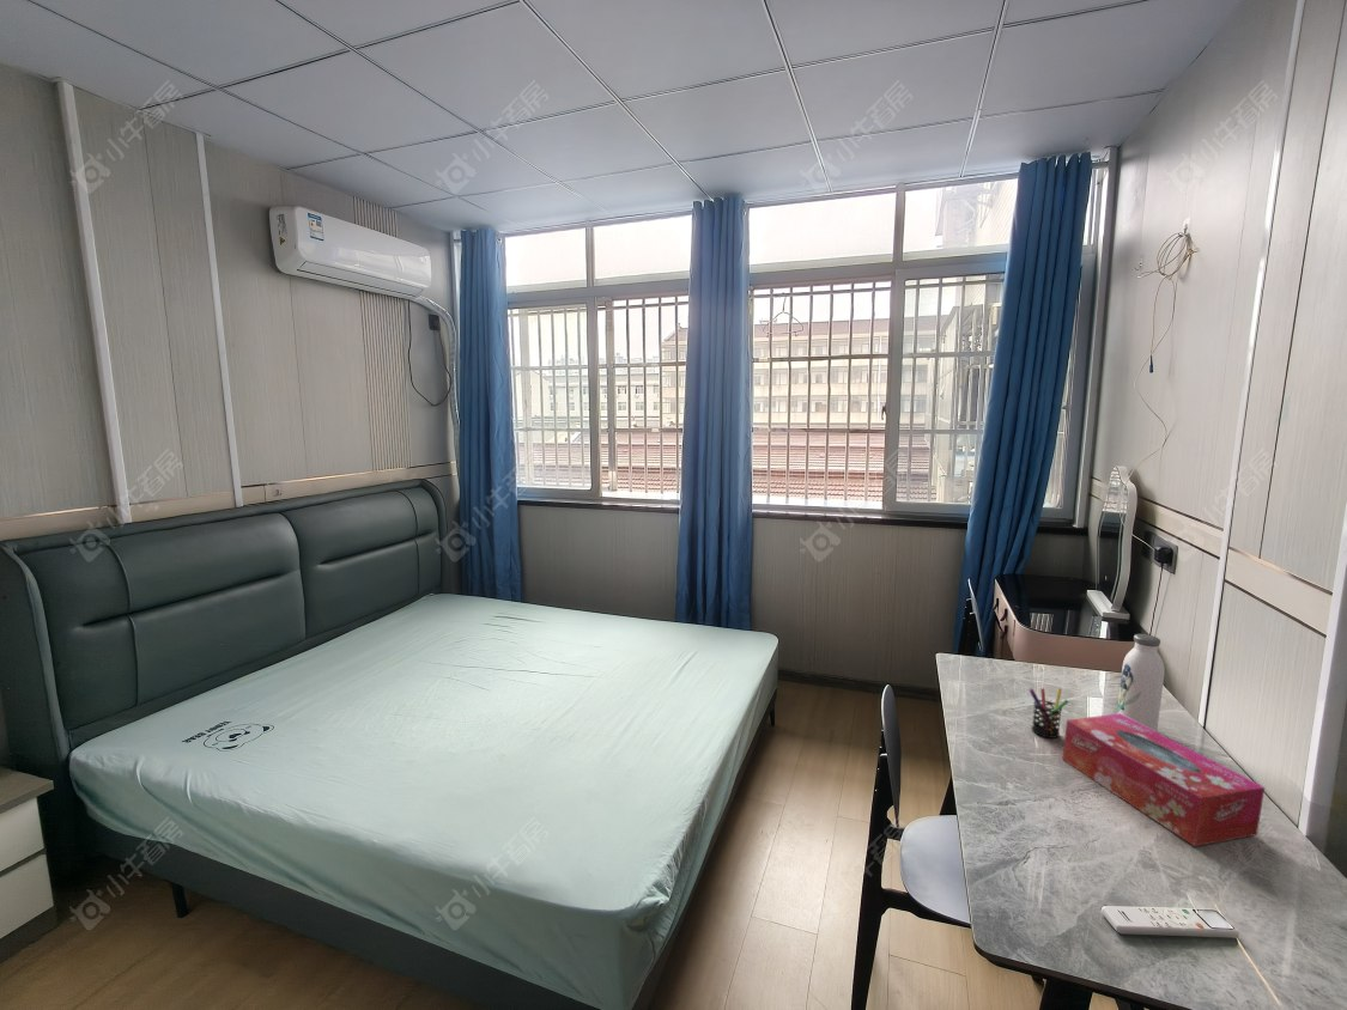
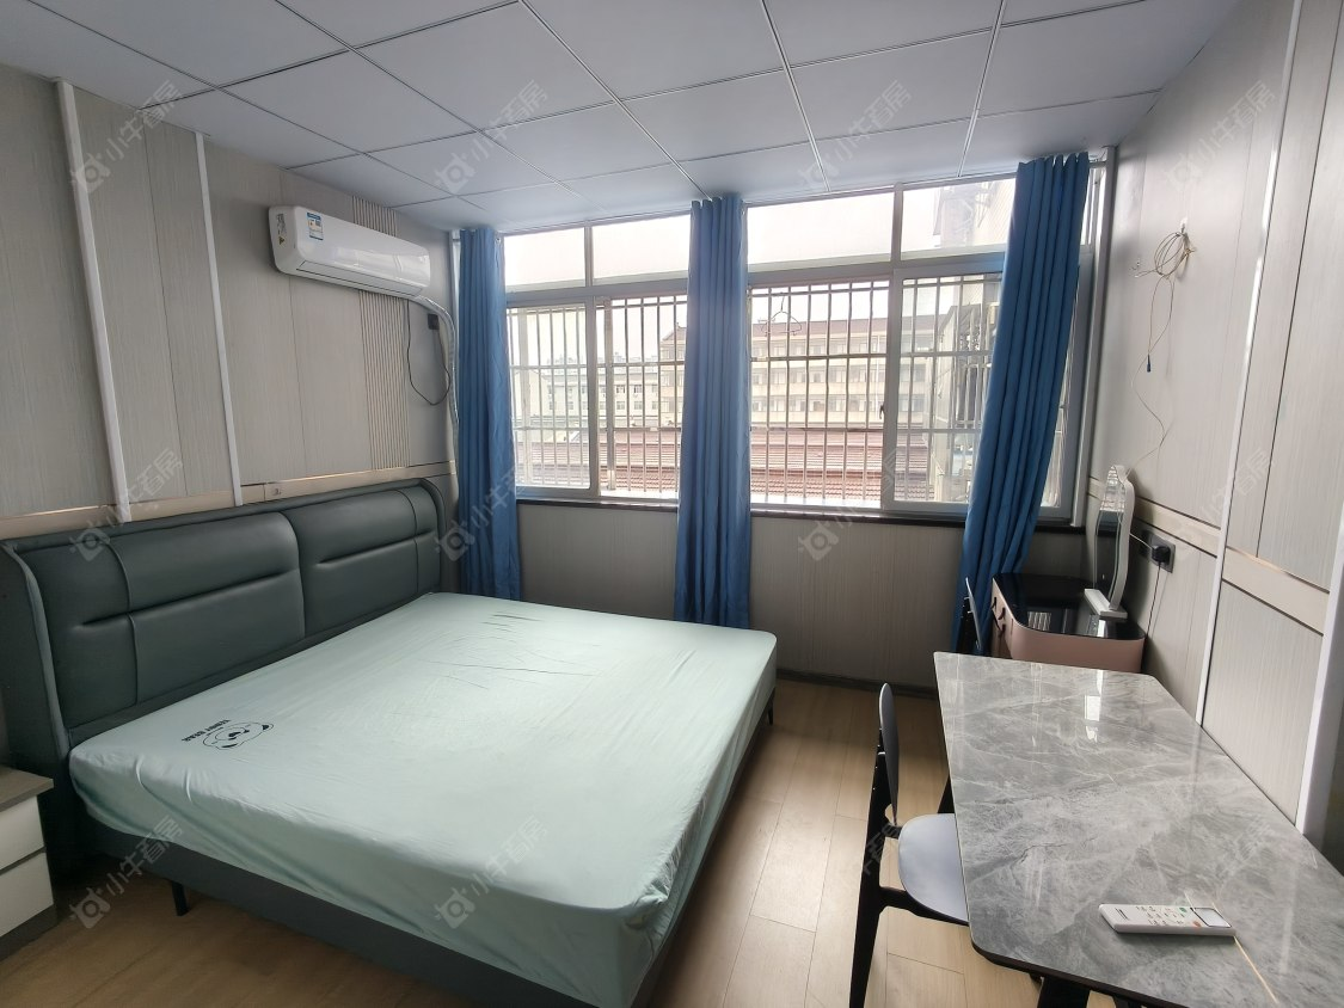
- tissue box (1152, 772)
- water bottle (1141, 682)
- pen holder (1049, 710)
